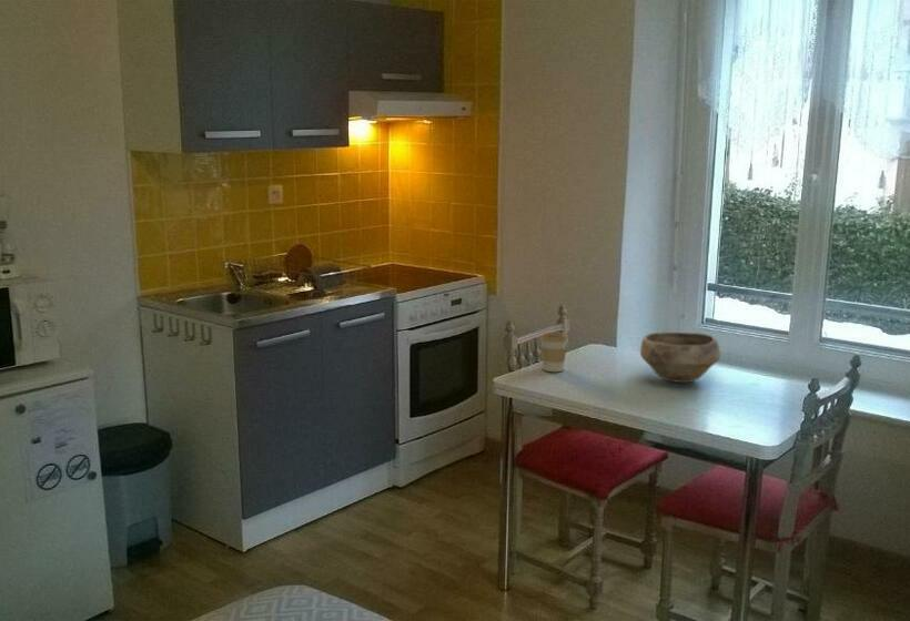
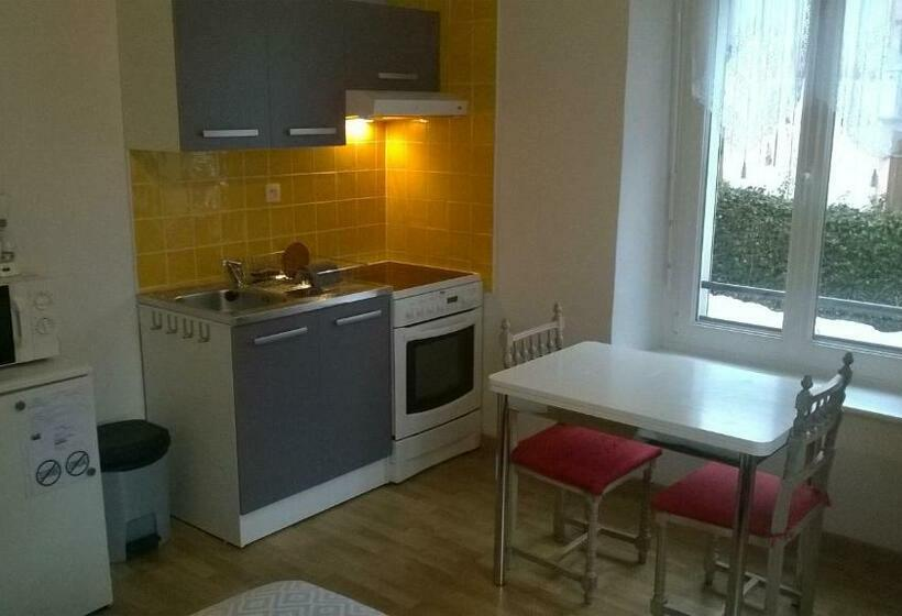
- bowl (679, 358)
- coffee cup (553, 350)
